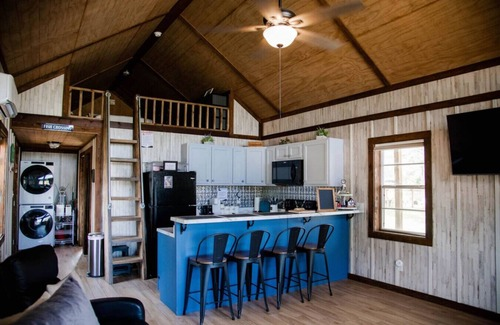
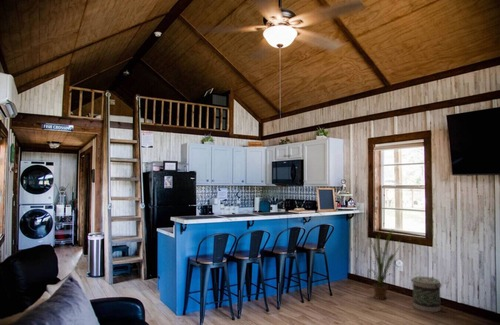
+ house plant (381, 263)
+ basket (426, 292)
